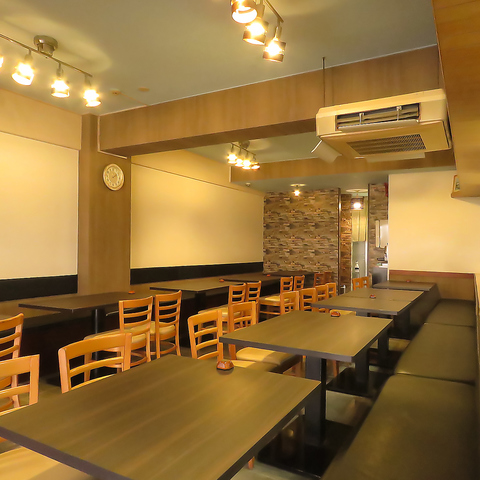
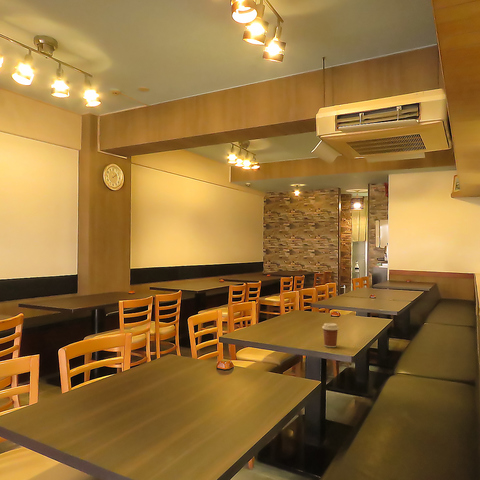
+ coffee cup (330, 335)
